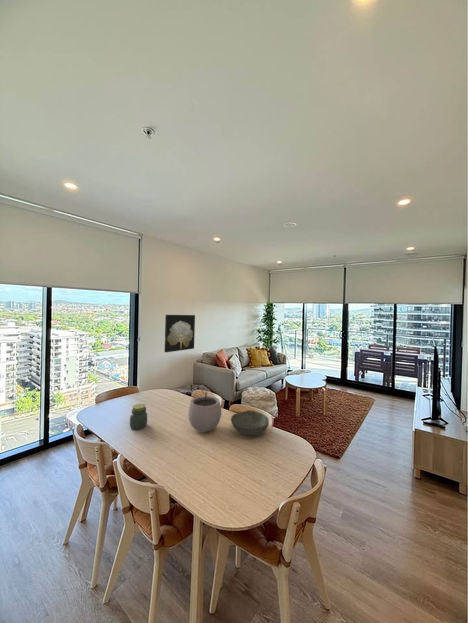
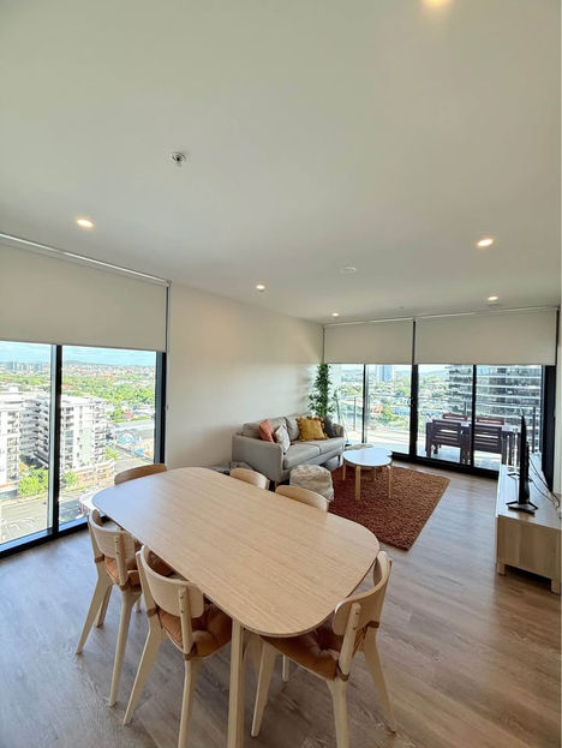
- plant pot (205, 408)
- wall art (180, 332)
- bowl (249, 424)
- jar (138, 416)
